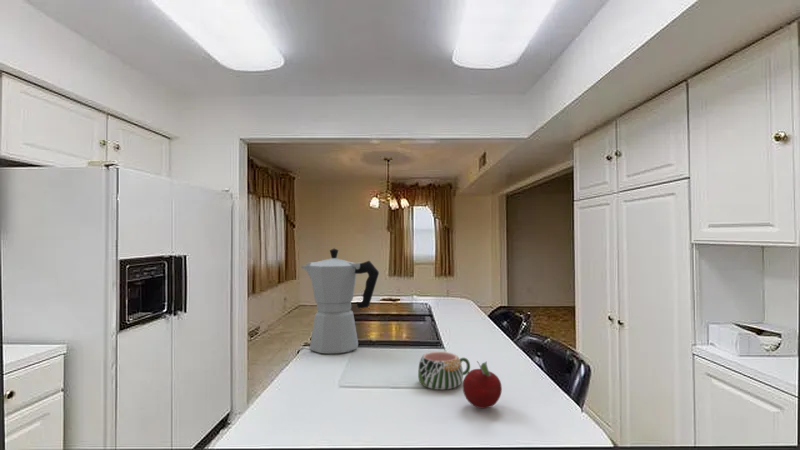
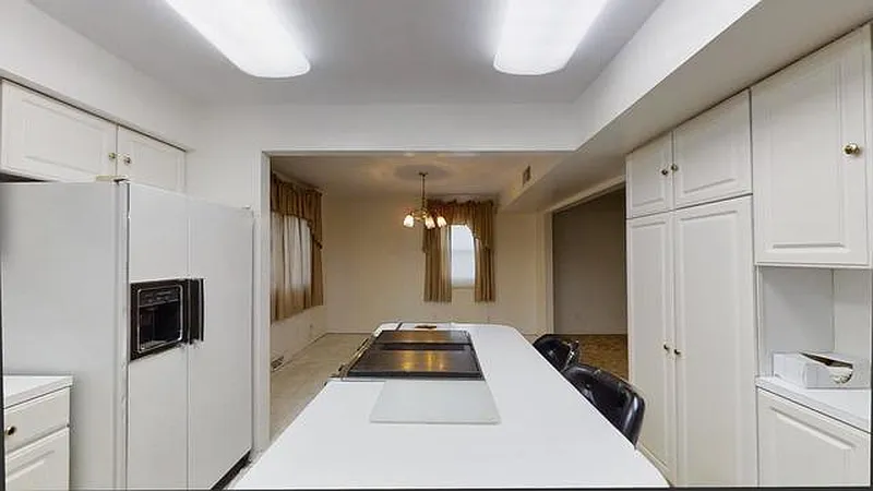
- moka pot (339, 298)
- mug (445, 369)
- fruit (485, 381)
